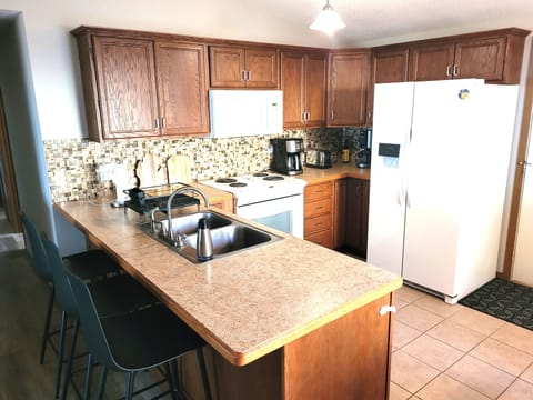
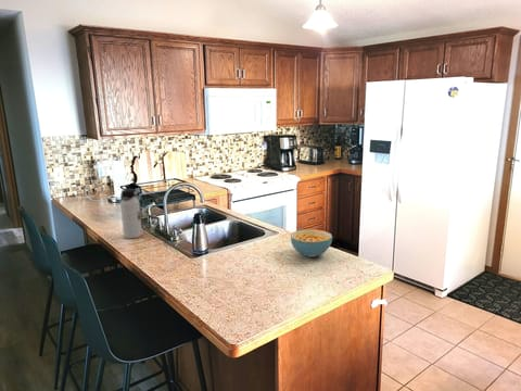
+ water bottle (130, 213)
+ cereal bowl (310, 244)
